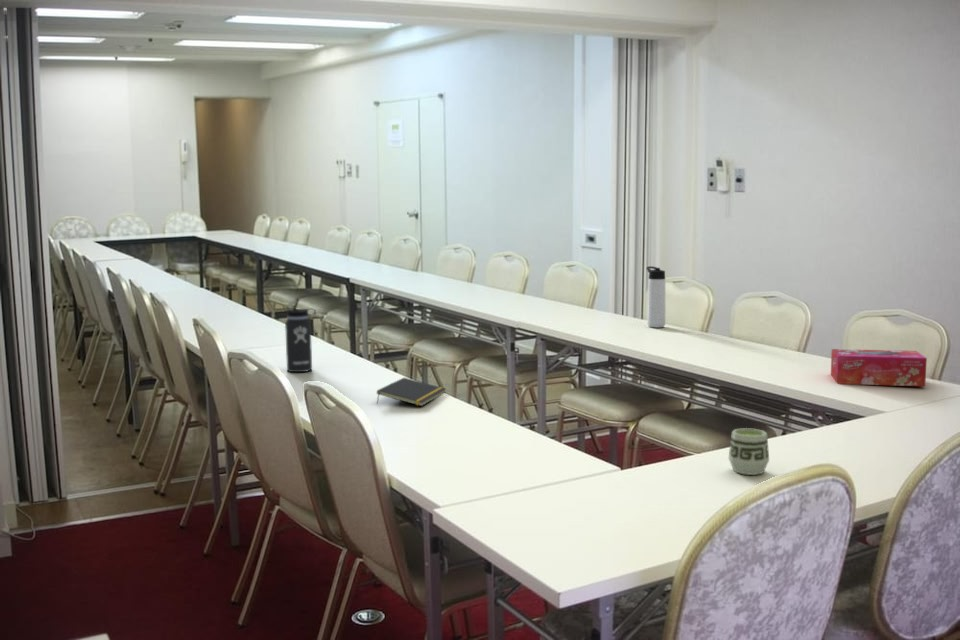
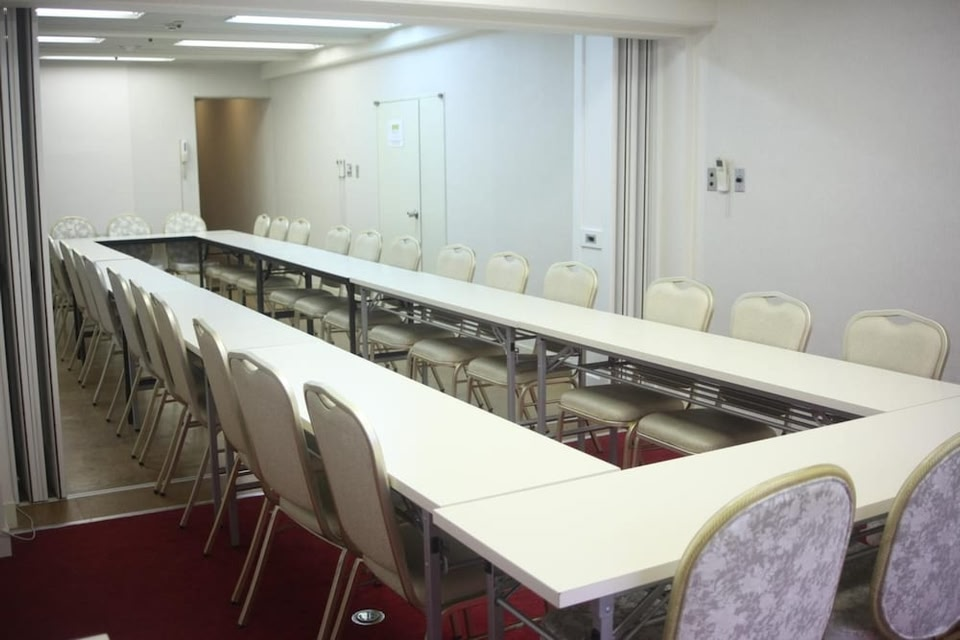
- notepad (412, 391)
- cup (749, 451)
- tissue box (877, 367)
- thermos bottle (654, 296)
- thermos bottle (301, 334)
